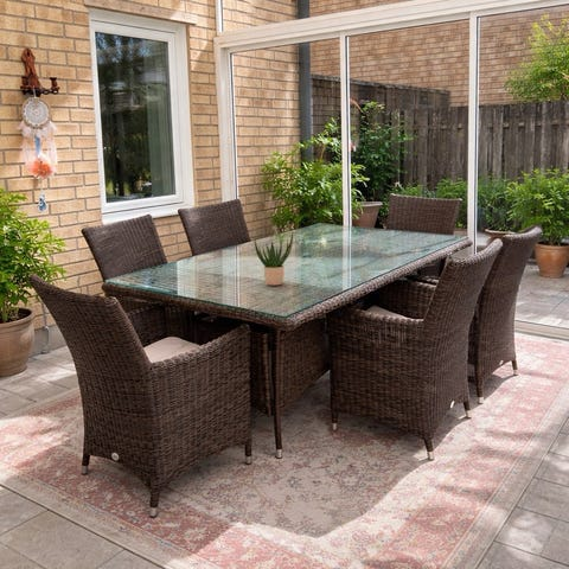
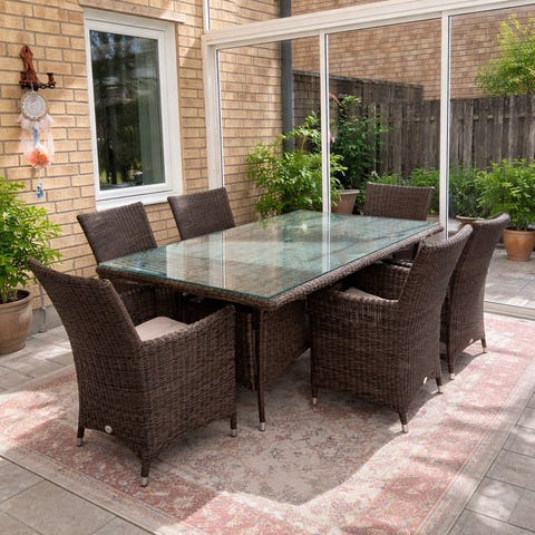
- potted plant (274, 256)
